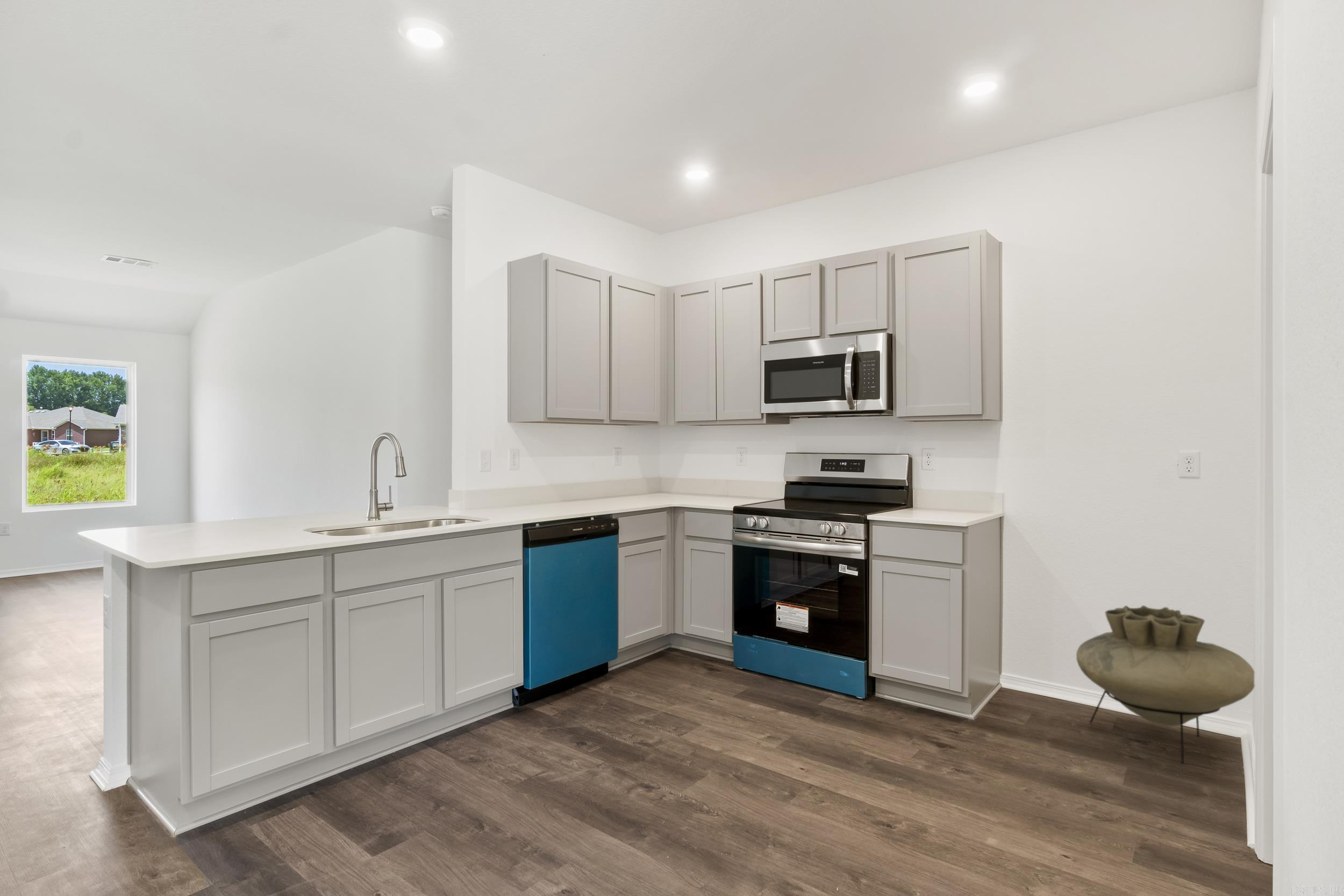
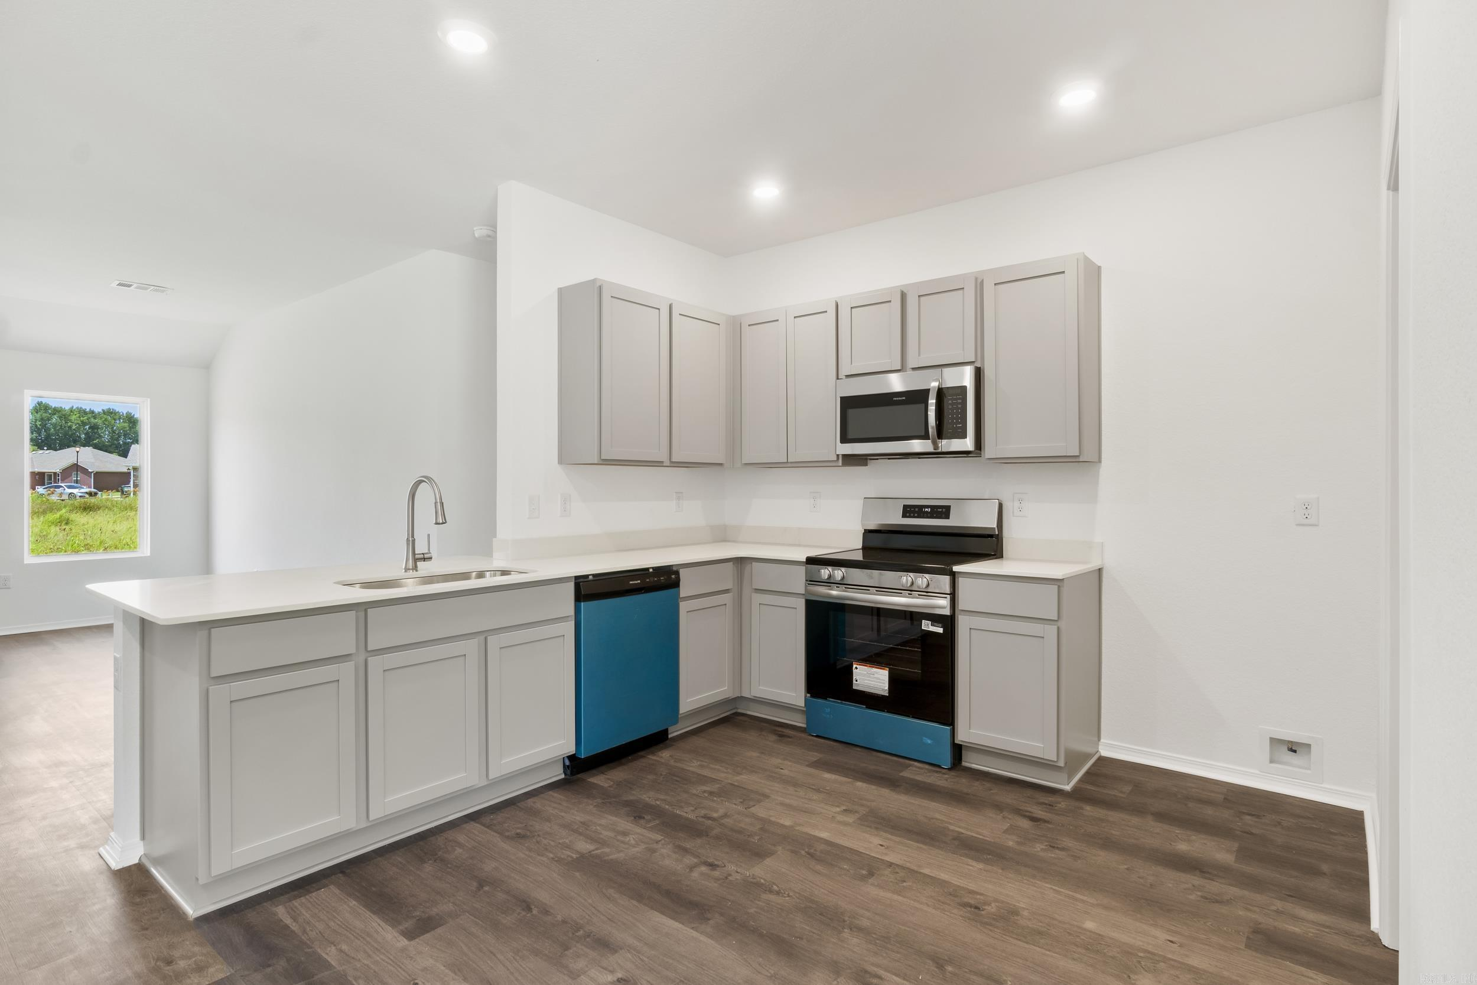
- planter (1160, 677)
